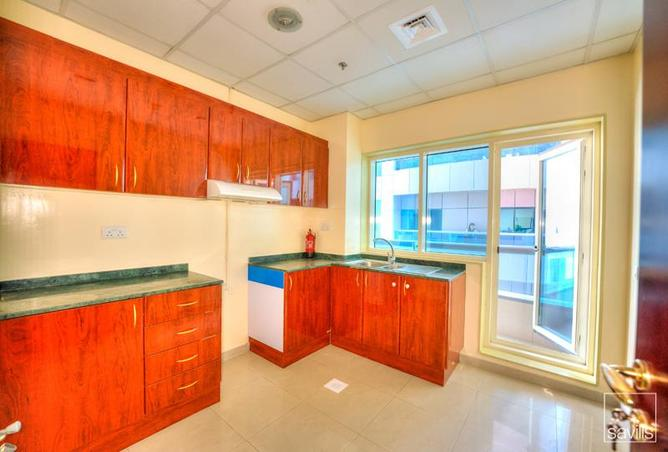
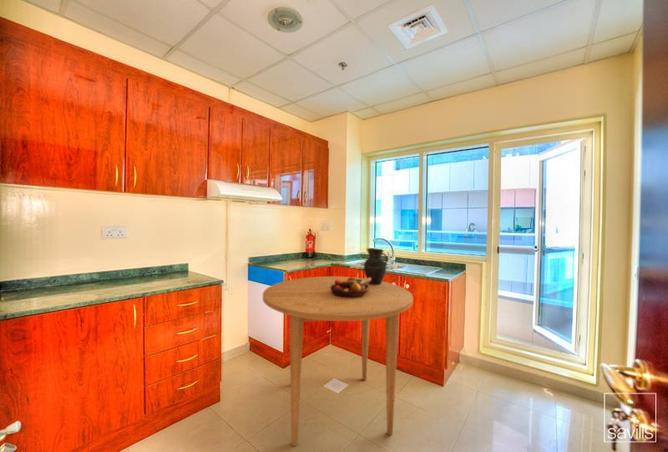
+ fruit bowl (350, 284)
+ dining table (362, 348)
+ pitcher (375, 266)
